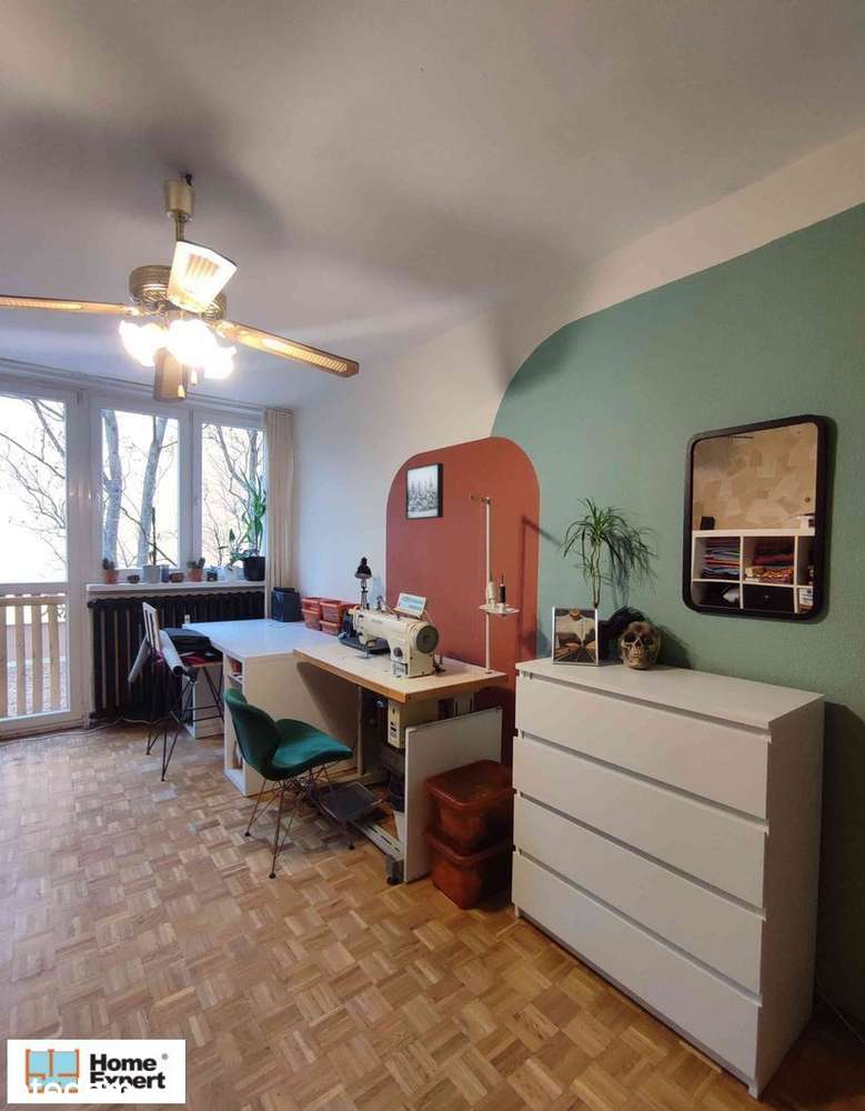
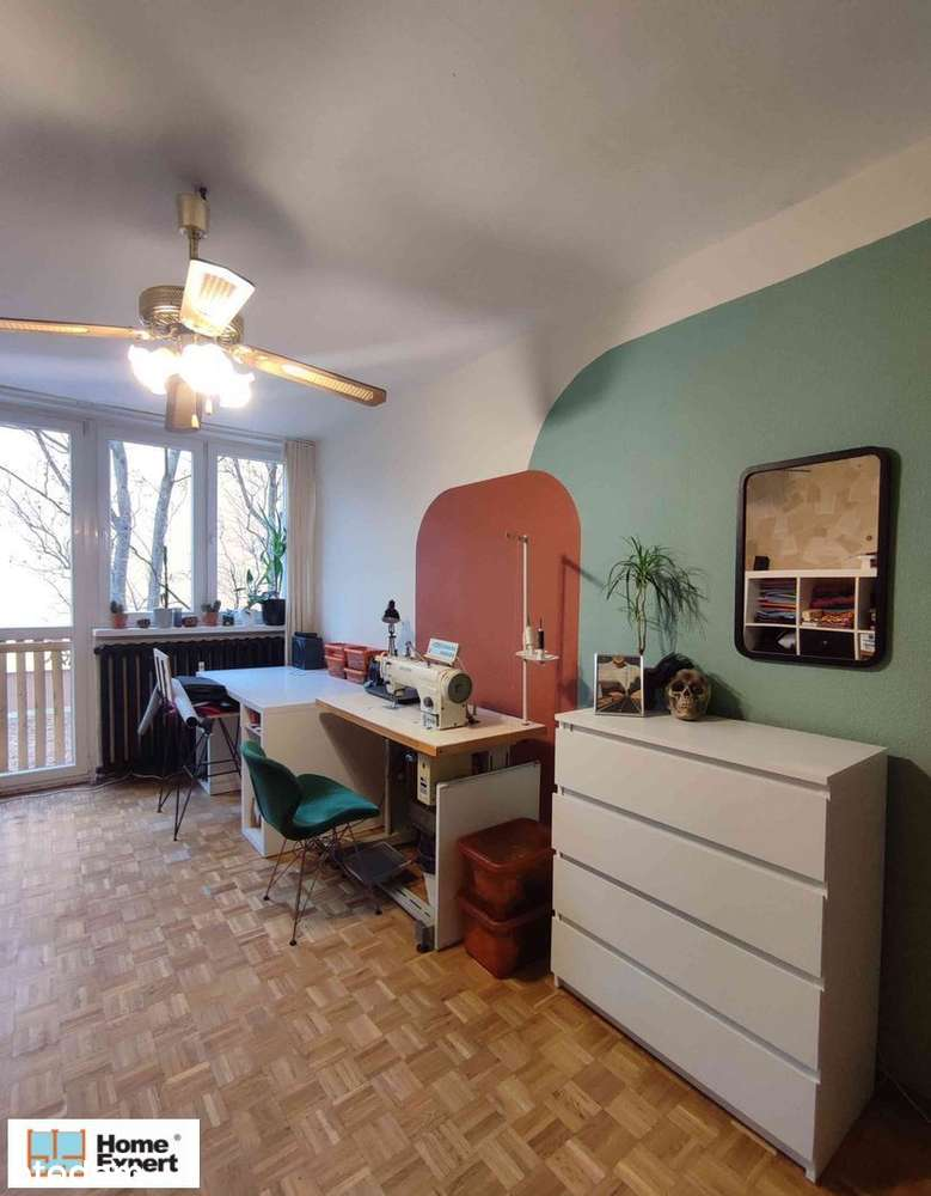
- wall art (423, 492)
